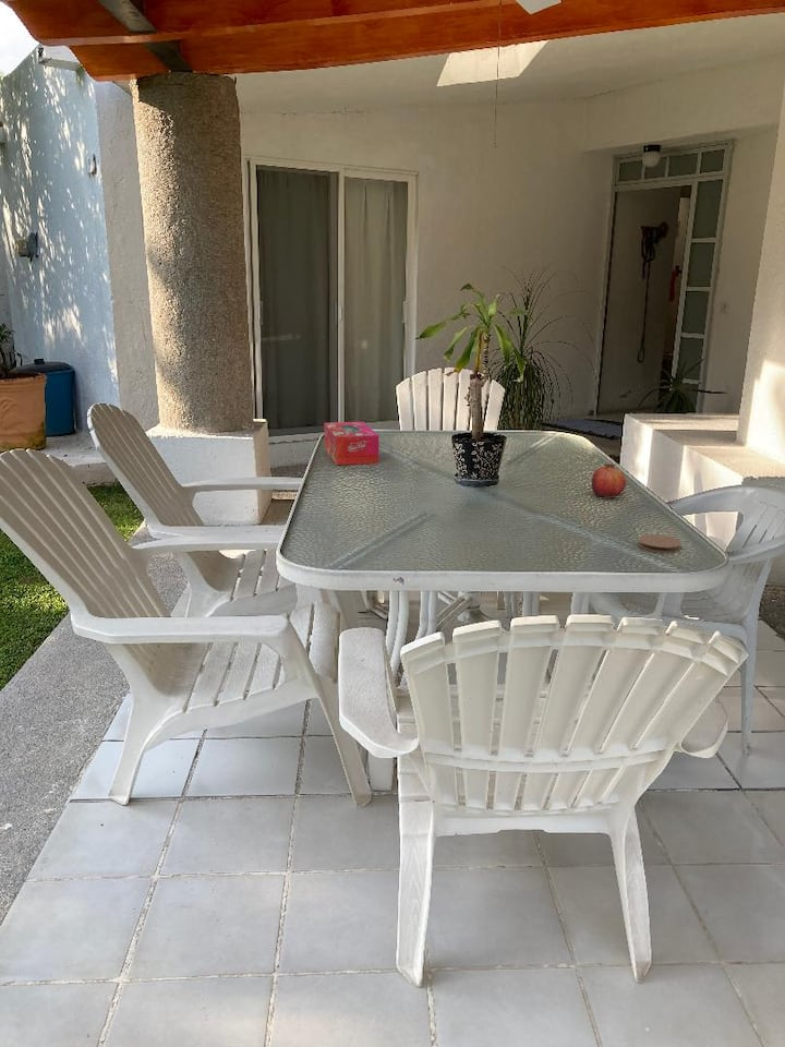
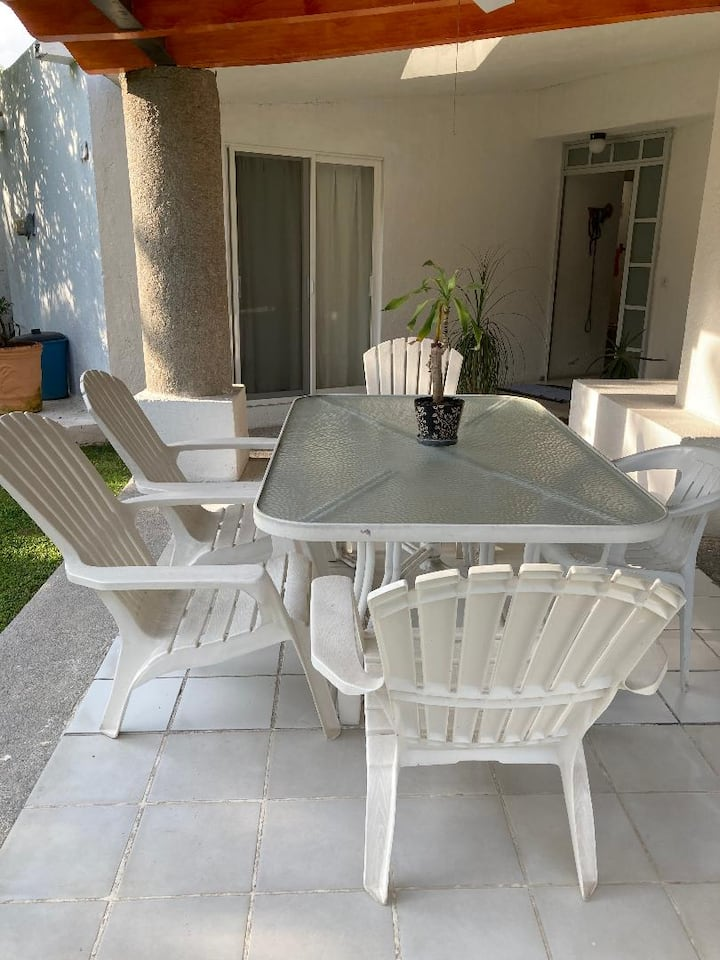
- tissue box (350, 442)
- coaster (659, 543)
- fruit (607, 480)
